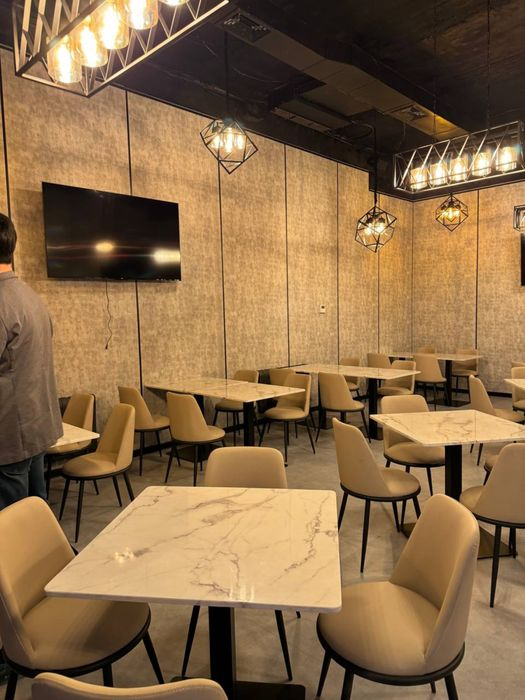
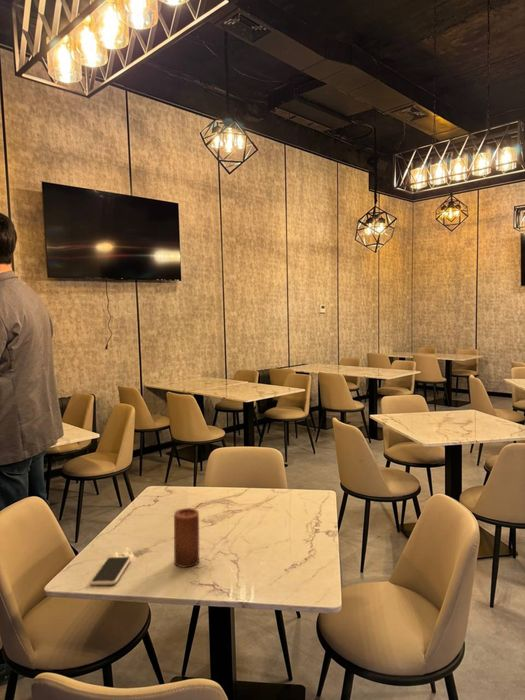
+ smartphone (111, 570)
+ candle (186, 537)
